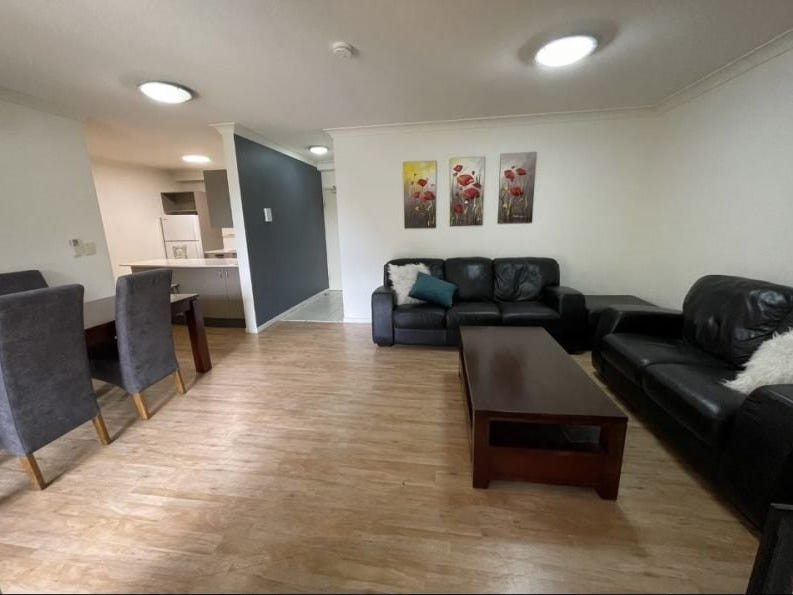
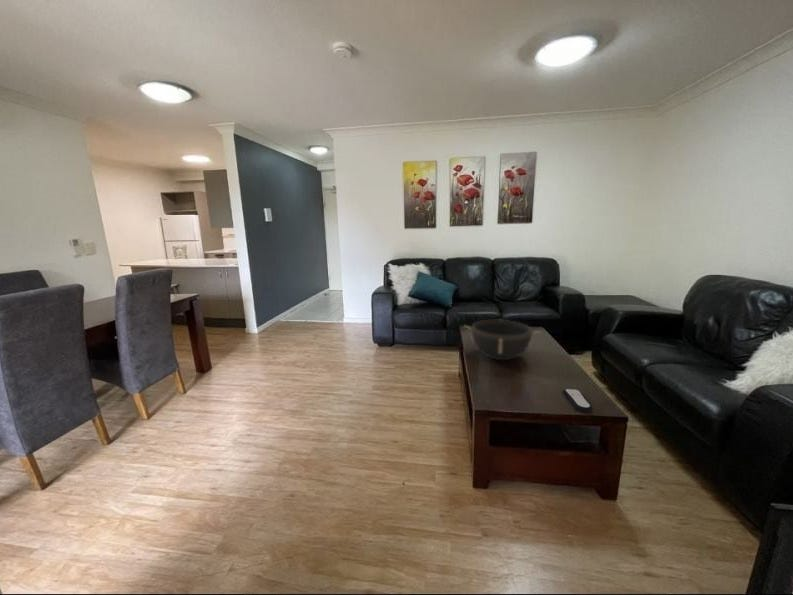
+ bowl (500, 342)
+ remote control (577, 399)
